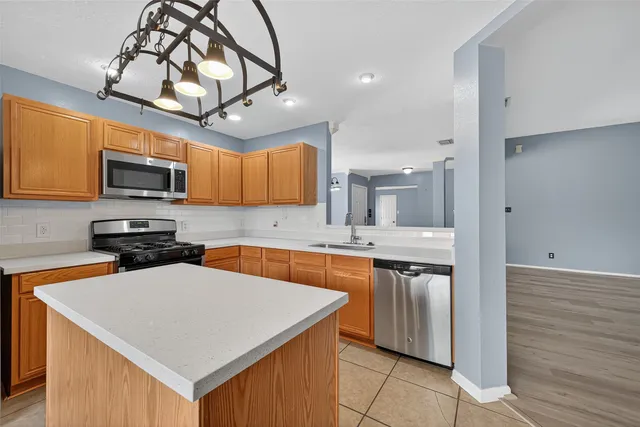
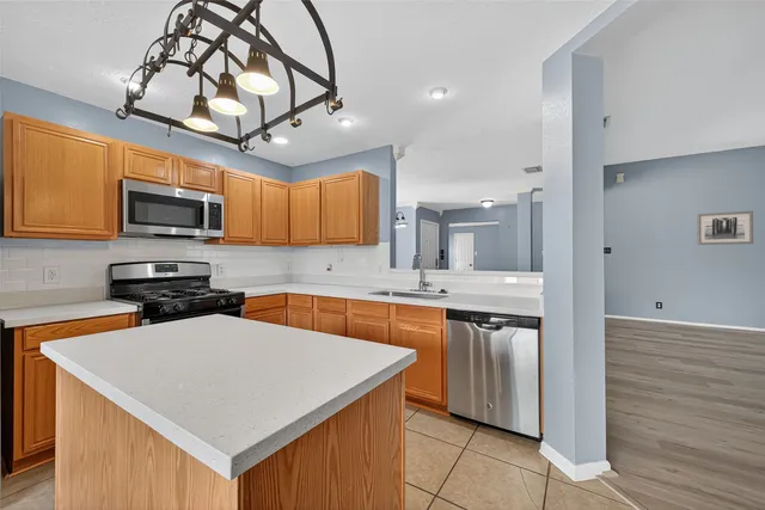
+ wall art (723, 228)
